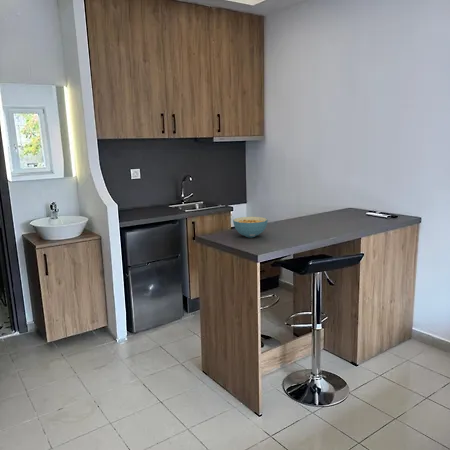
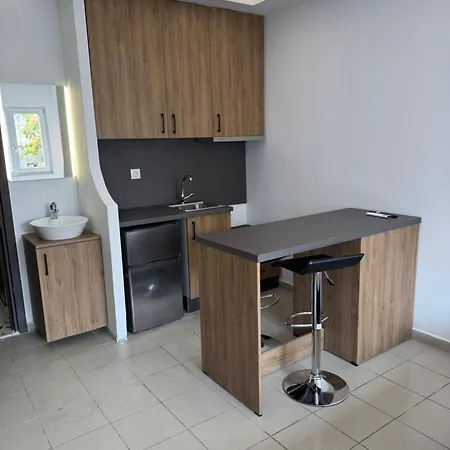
- cereal bowl (250, 228)
